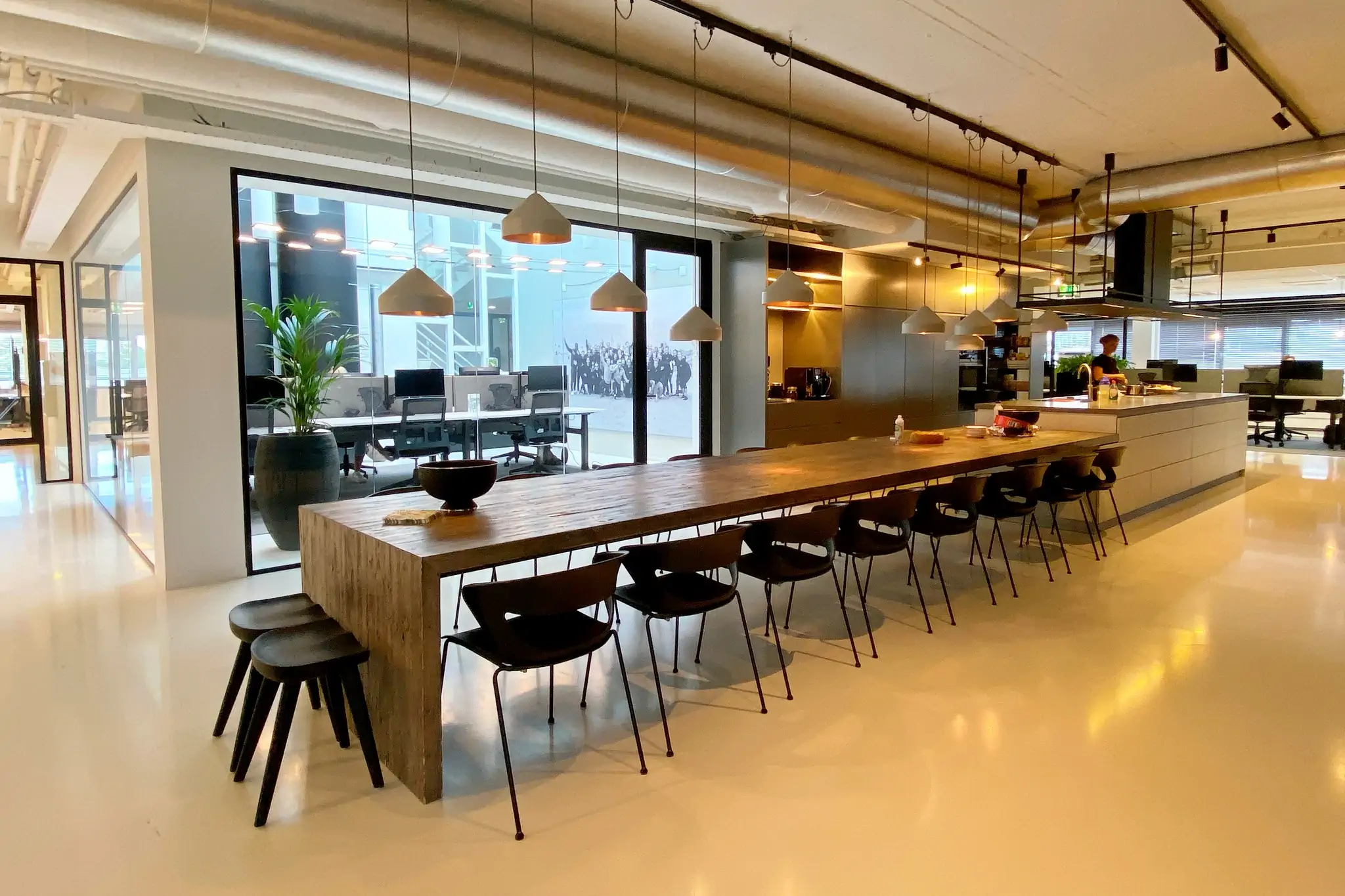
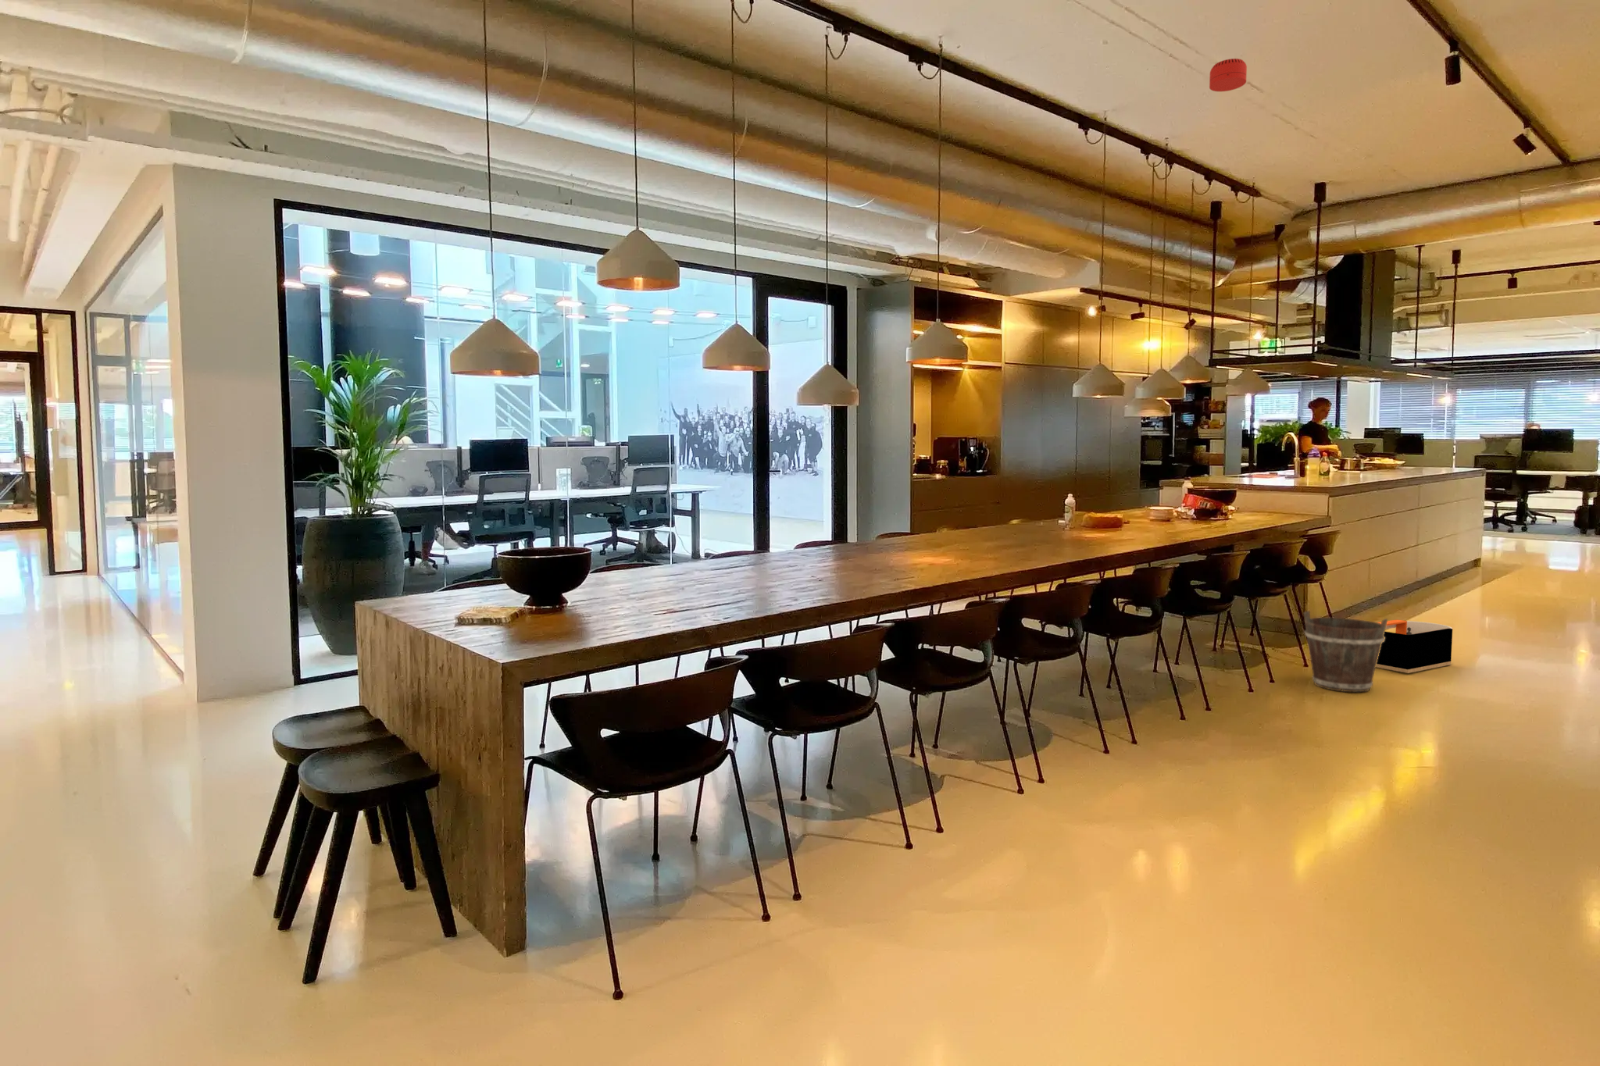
+ bucket (1343, 651)
+ smoke detector (1228, 74)
+ storage bin (1406, 644)
